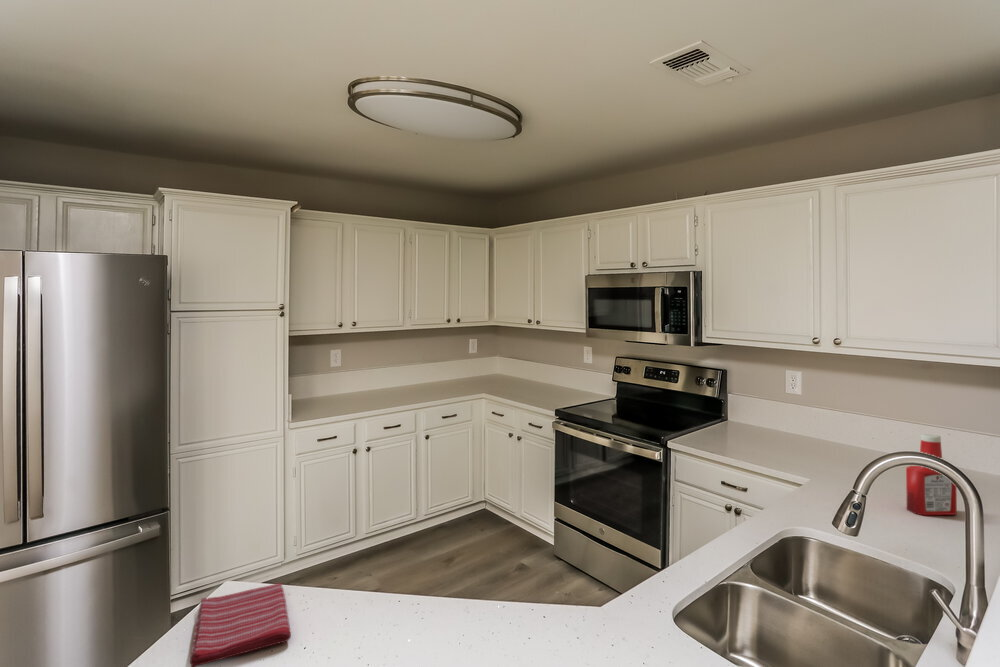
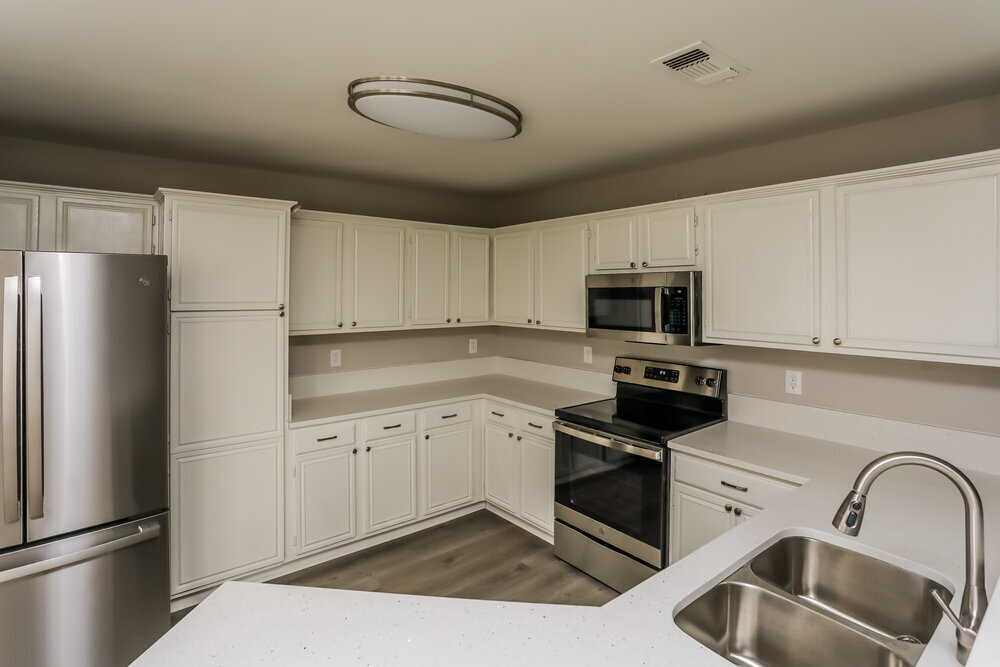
- dish towel (242, 618)
- soap bottle (931, 473)
